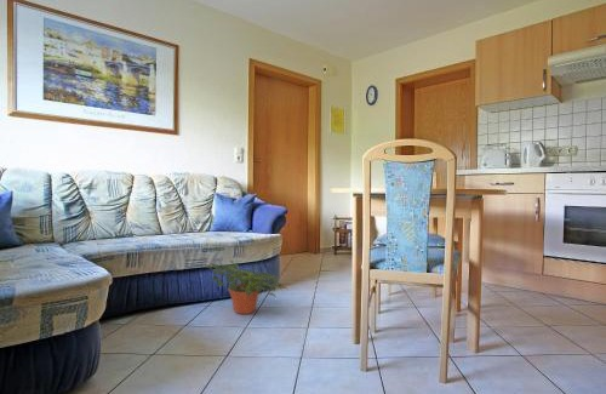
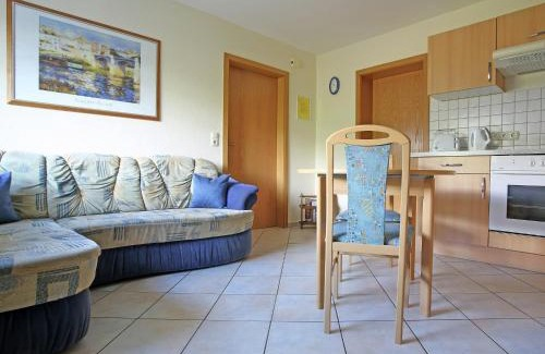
- potted plant (248, 286)
